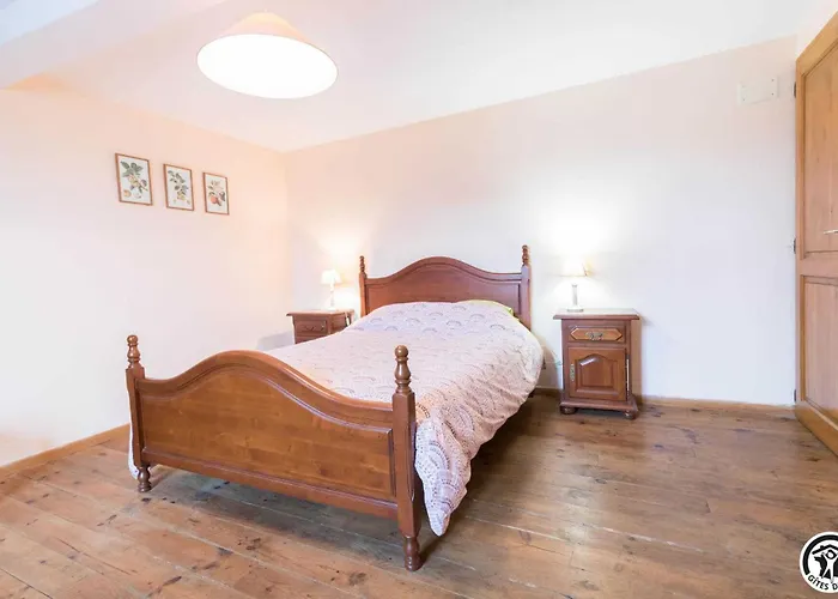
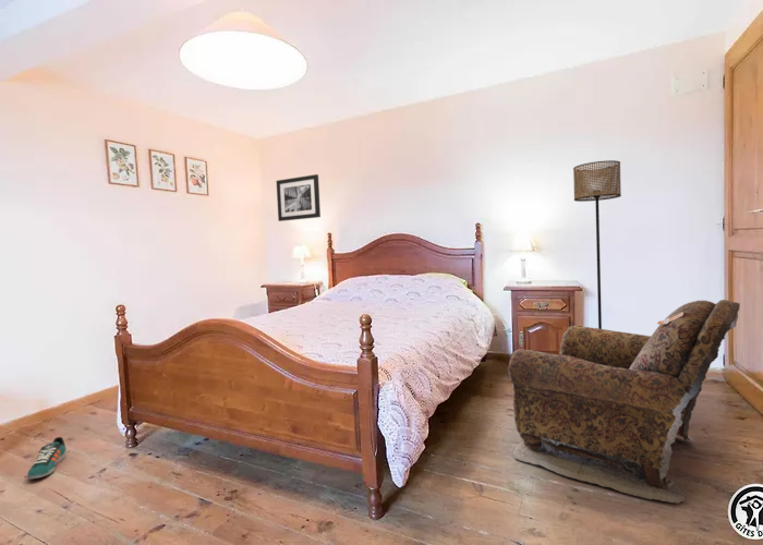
+ armchair (623, 375)
+ sneaker (46, 457)
+ wall art (298, 198)
+ floor lamp (598, 271)
